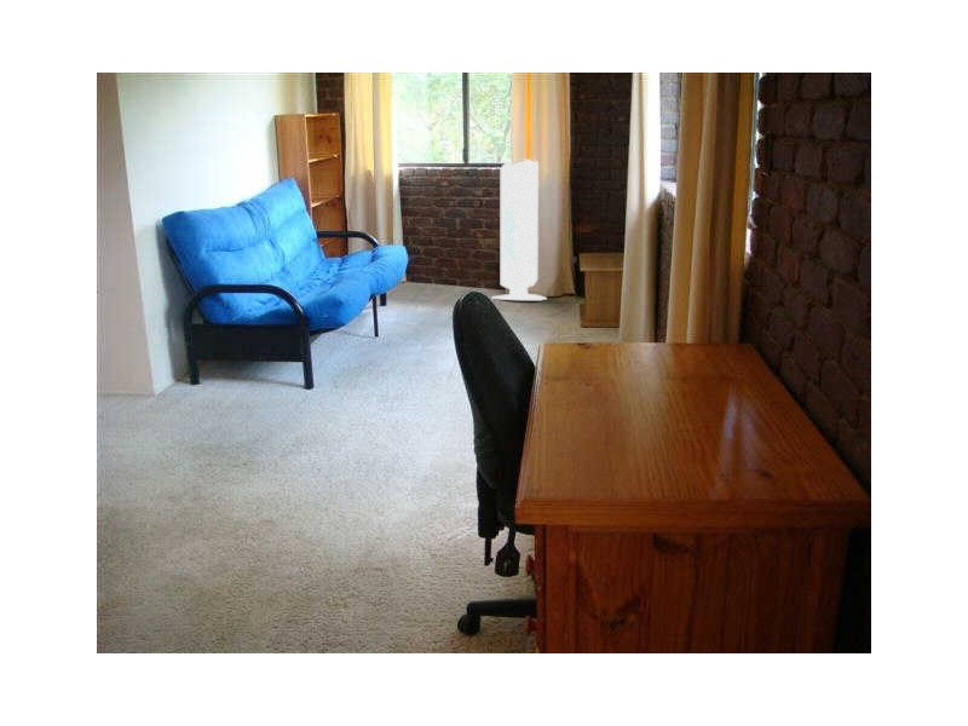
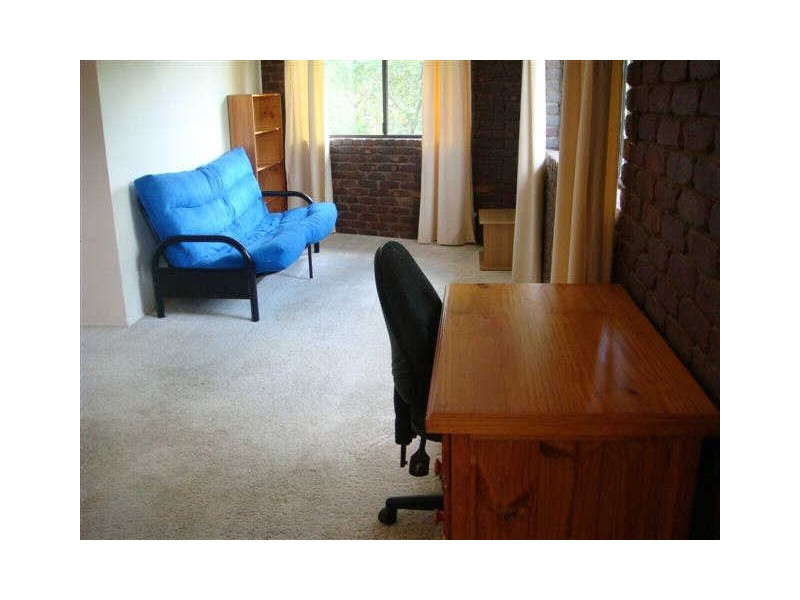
- air purifier (519, 229)
